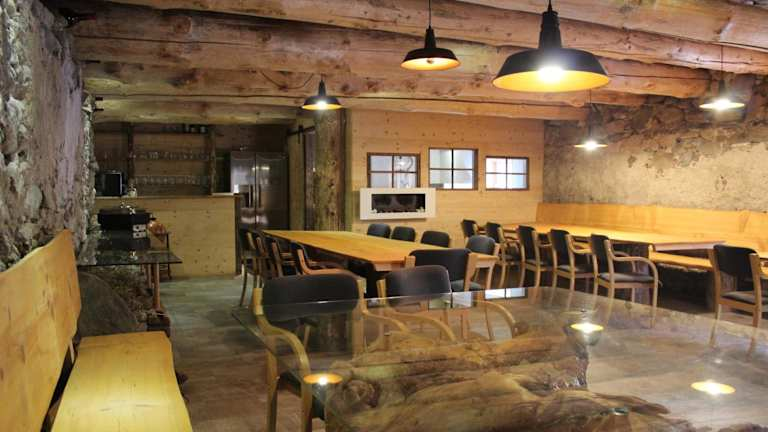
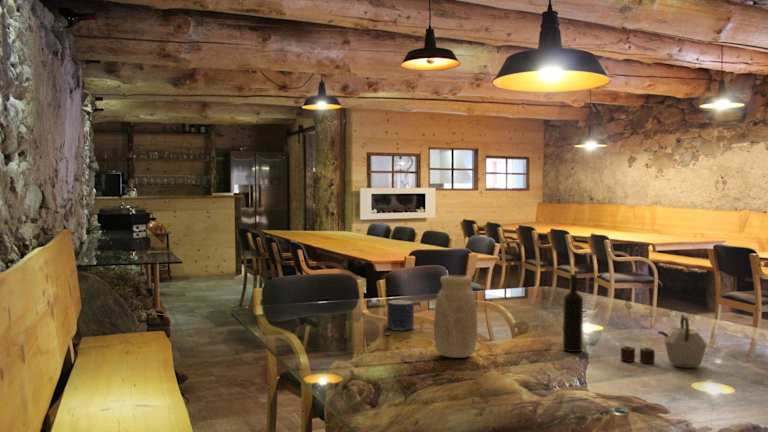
+ vase (455, 315)
+ candle (400, 314)
+ kettle (664, 338)
+ wine bottle (573, 312)
